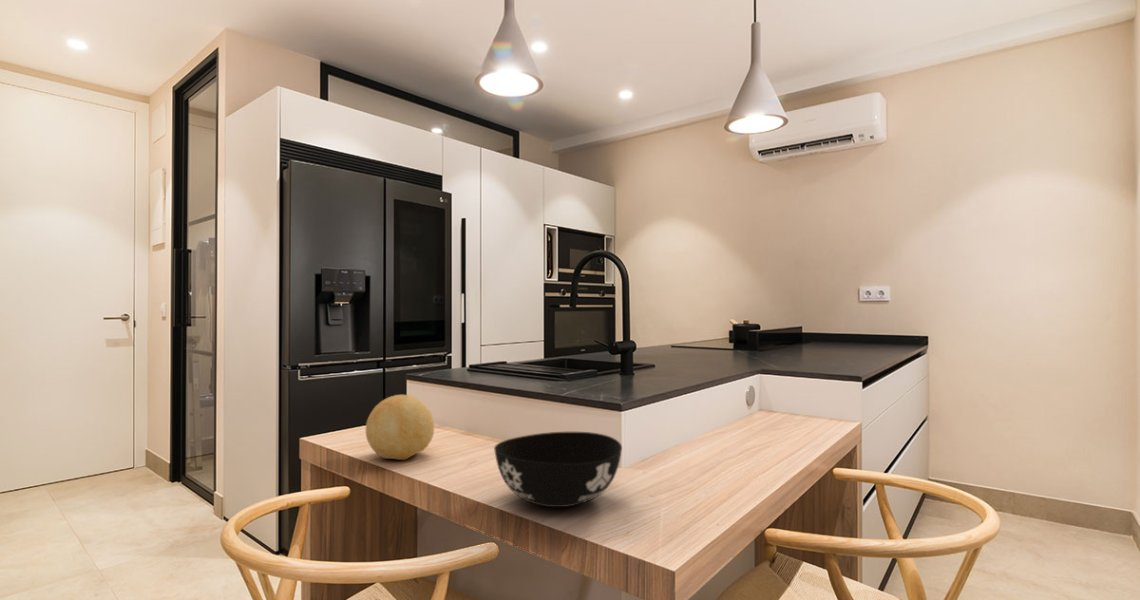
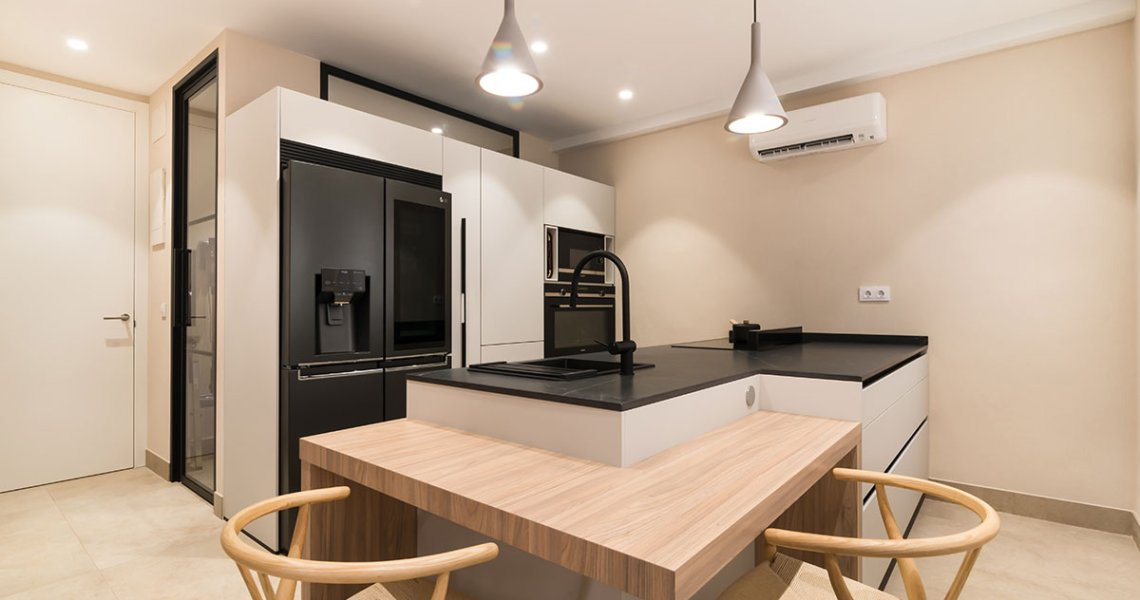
- bowl (558, 472)
- decorative ball (400, 425)
